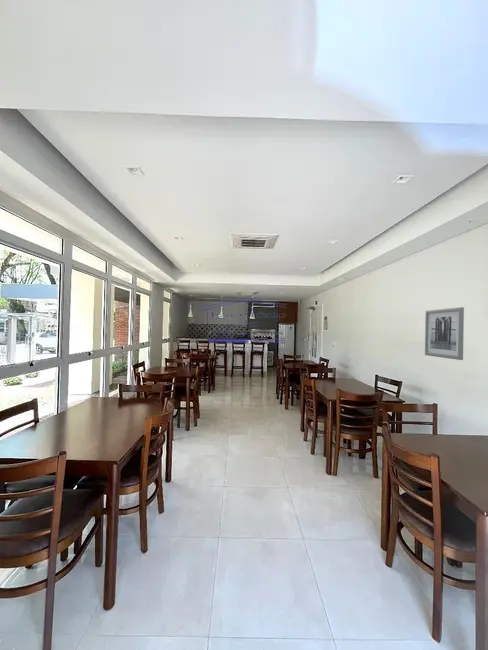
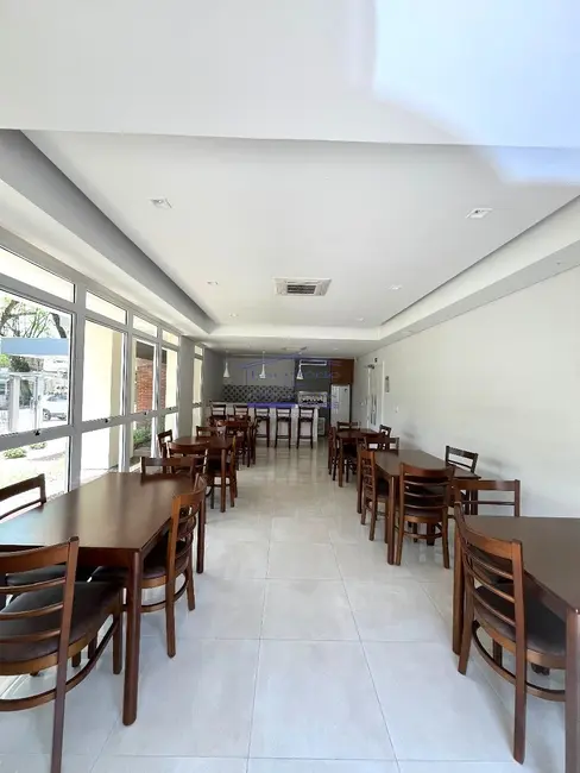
- wall art (442, 333)
